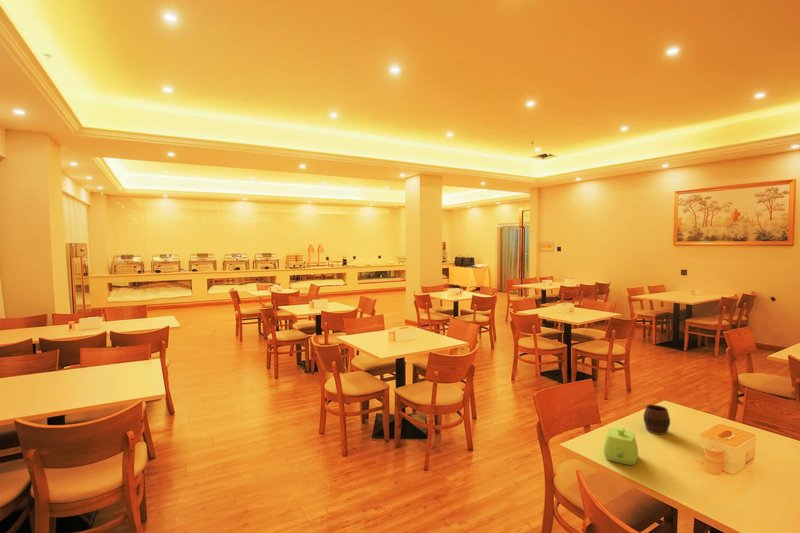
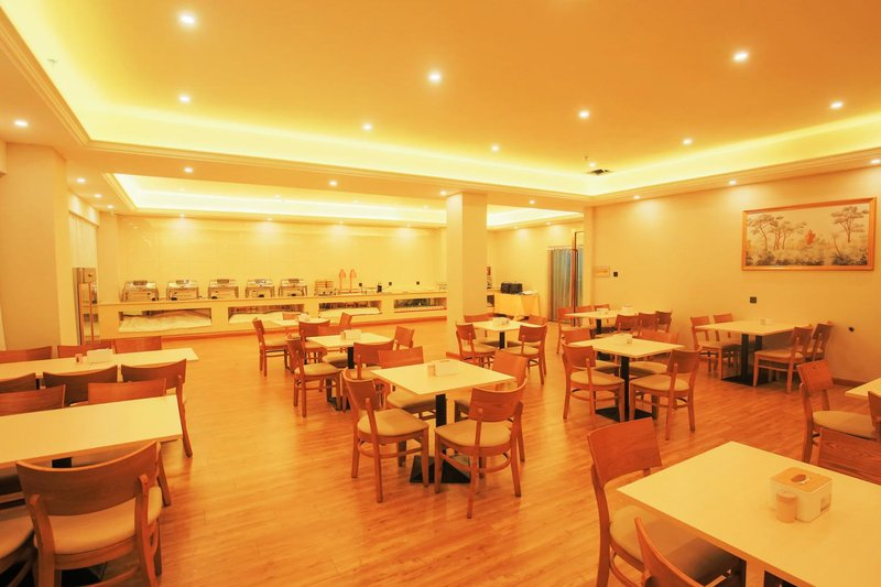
- cup (656, 419)
- teapot (620, 443)
